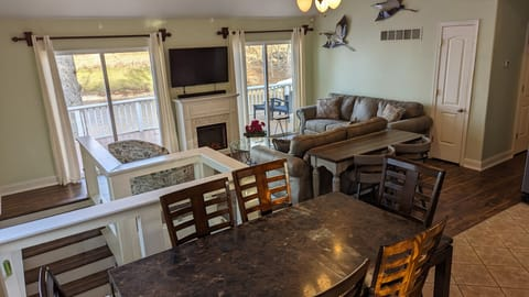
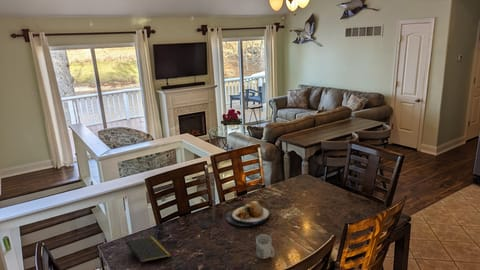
+ mug (266, 246)
+ plate (247, 210)
+ notepad (148, 248)
